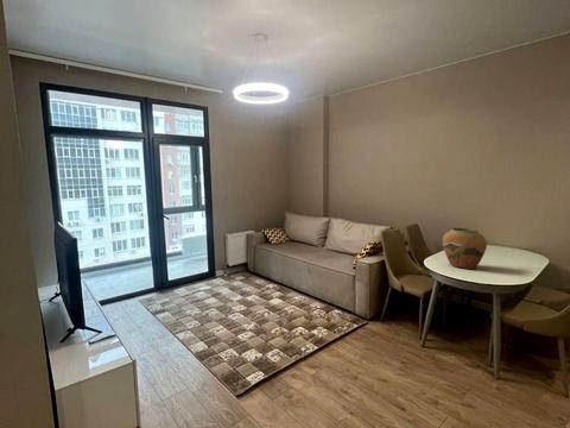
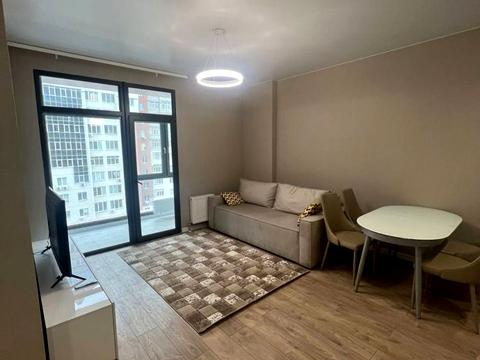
- vase (463, 247)
